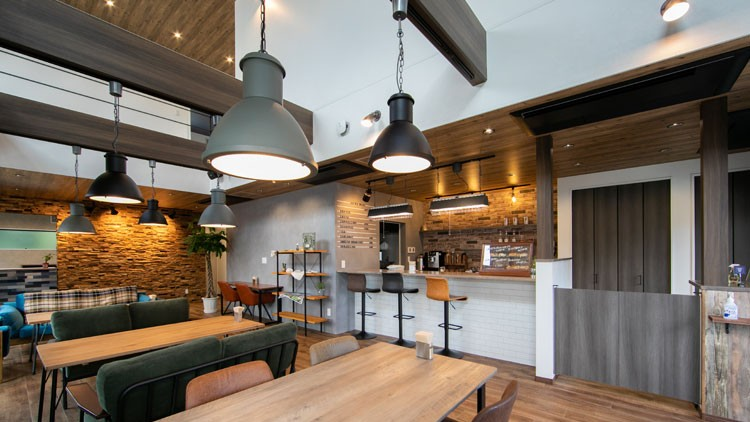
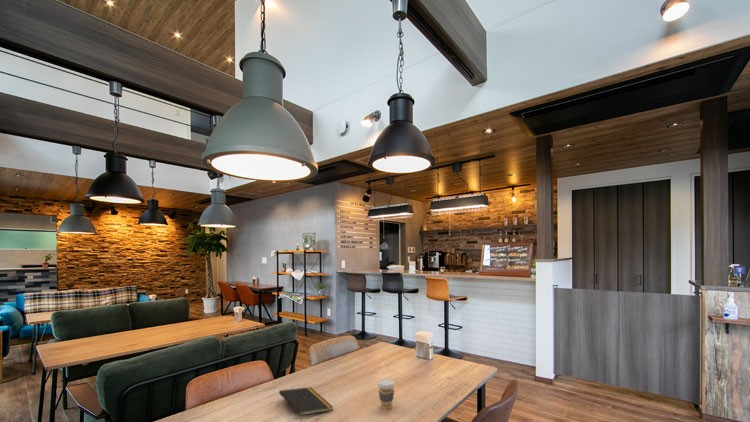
+ coffee cup (386, 393)
+ notepad (305, 400)
